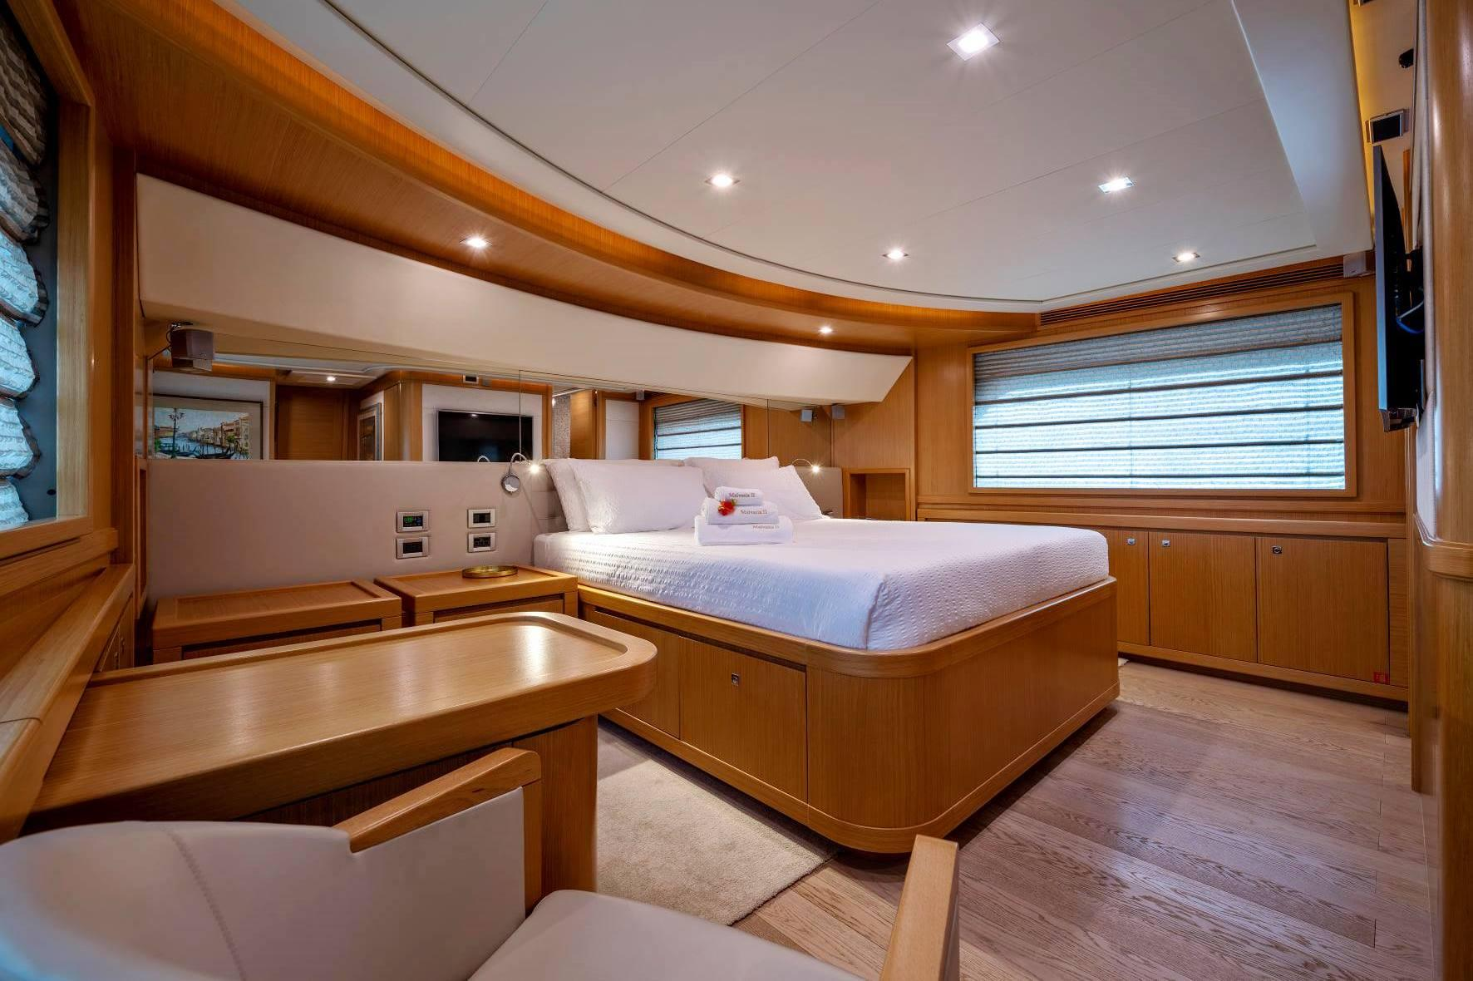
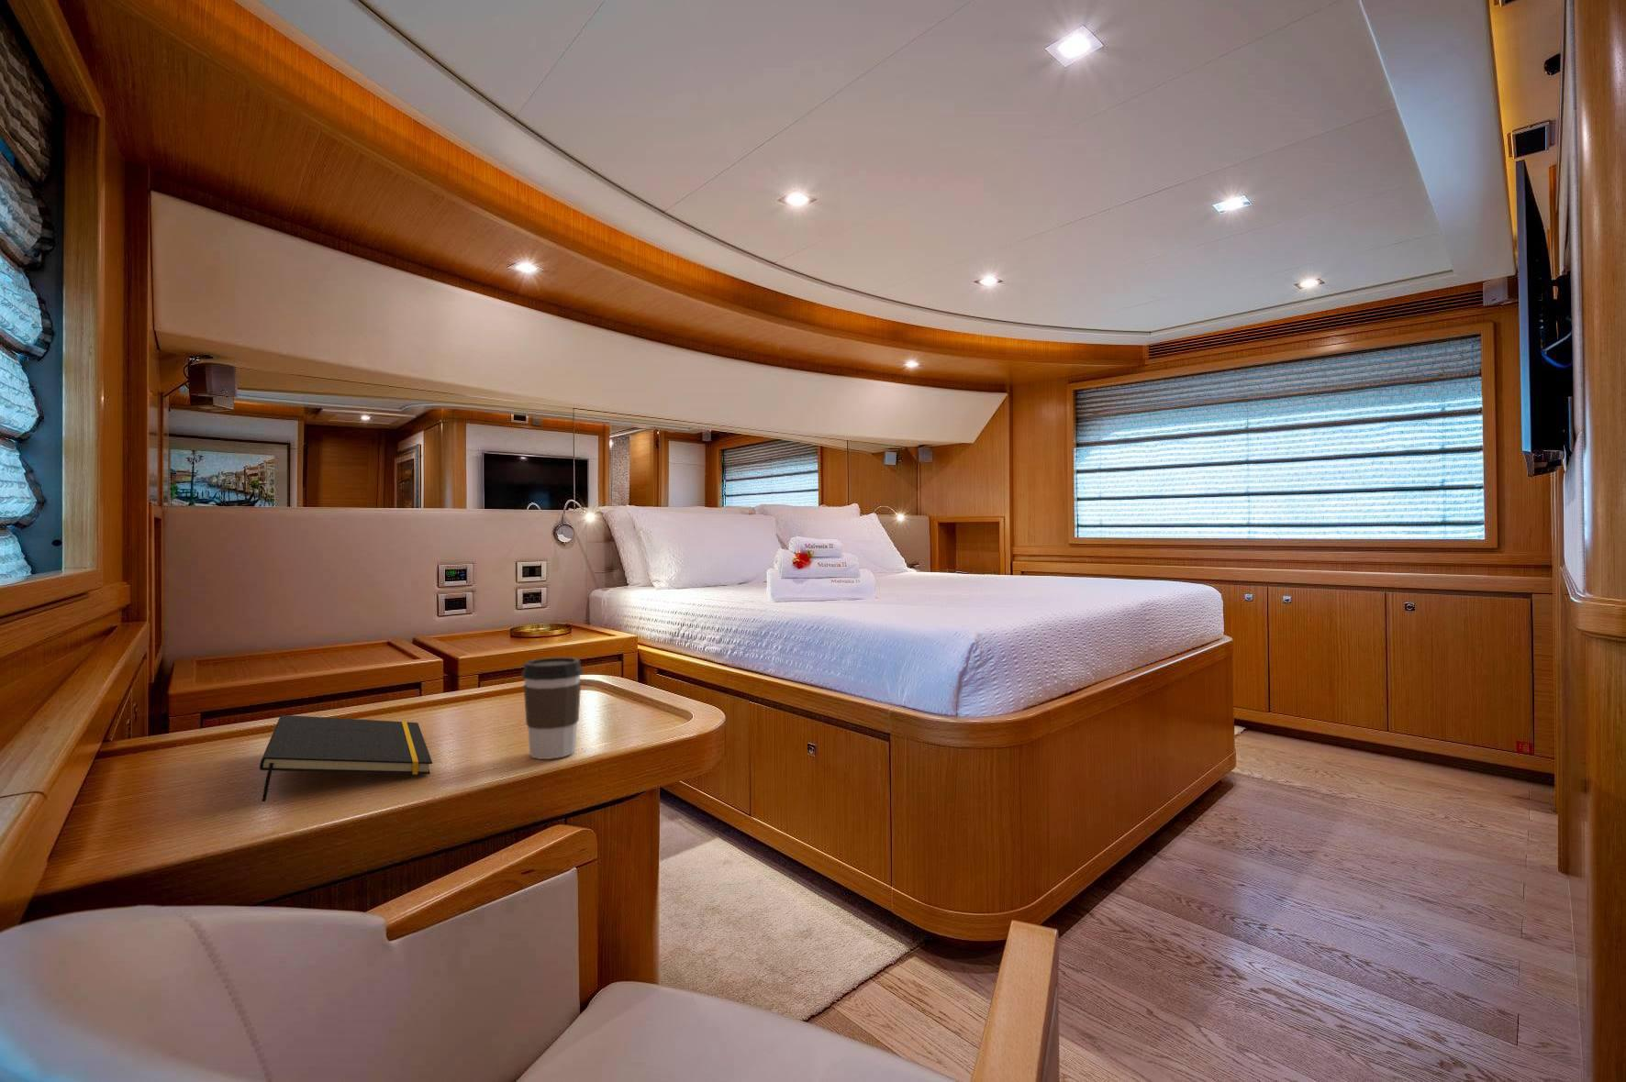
+ notepad (350, 743)
+ coffee cup (552, 706)
